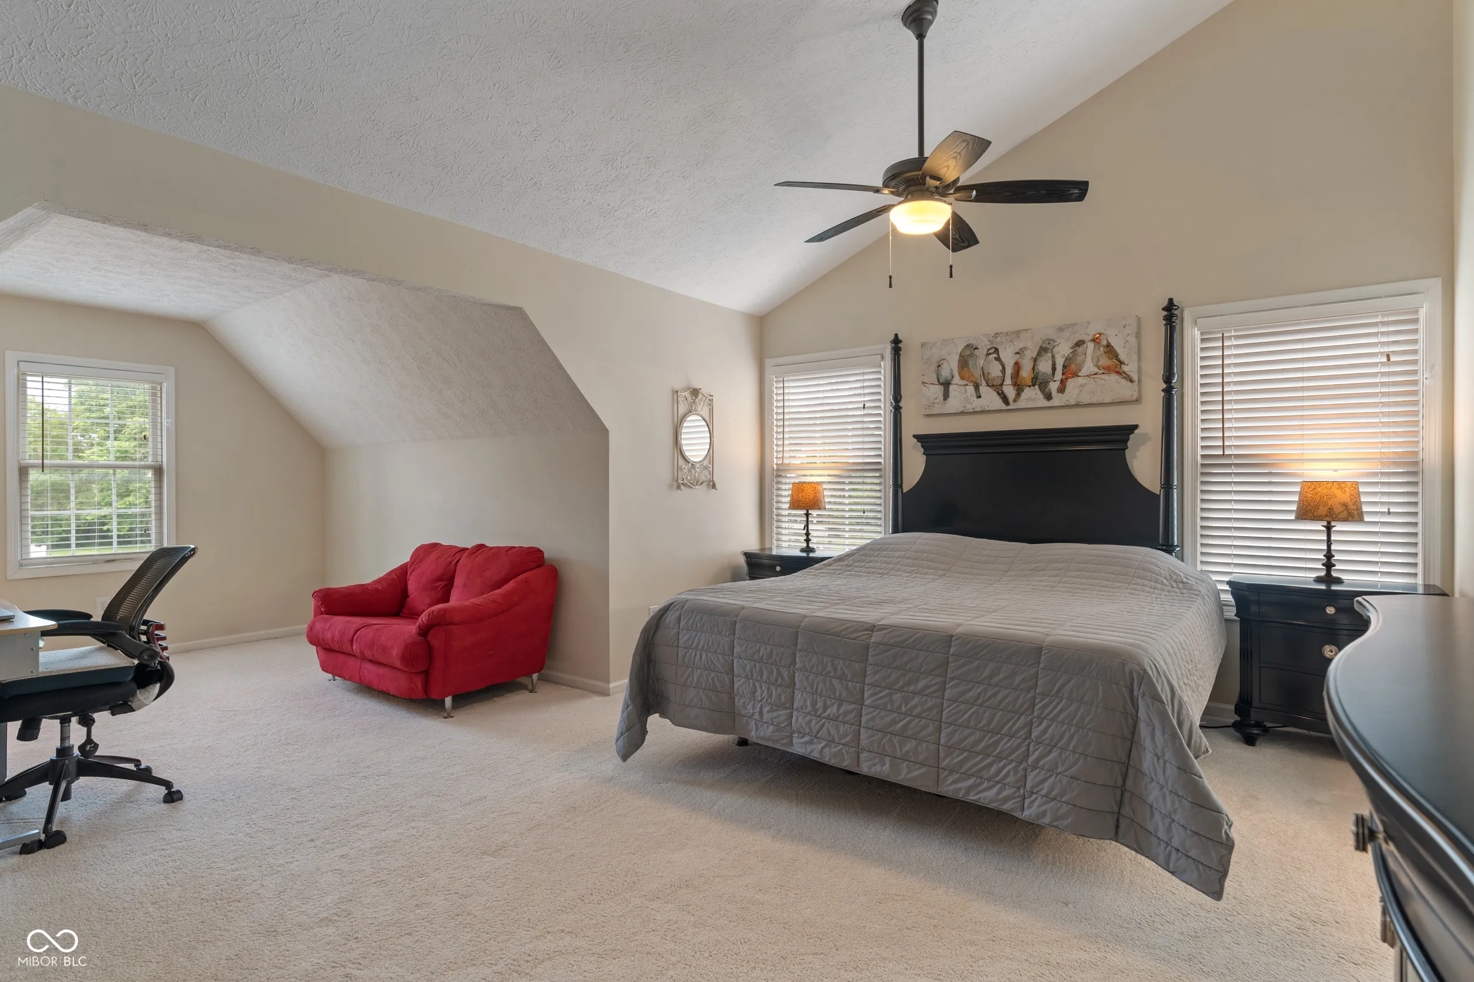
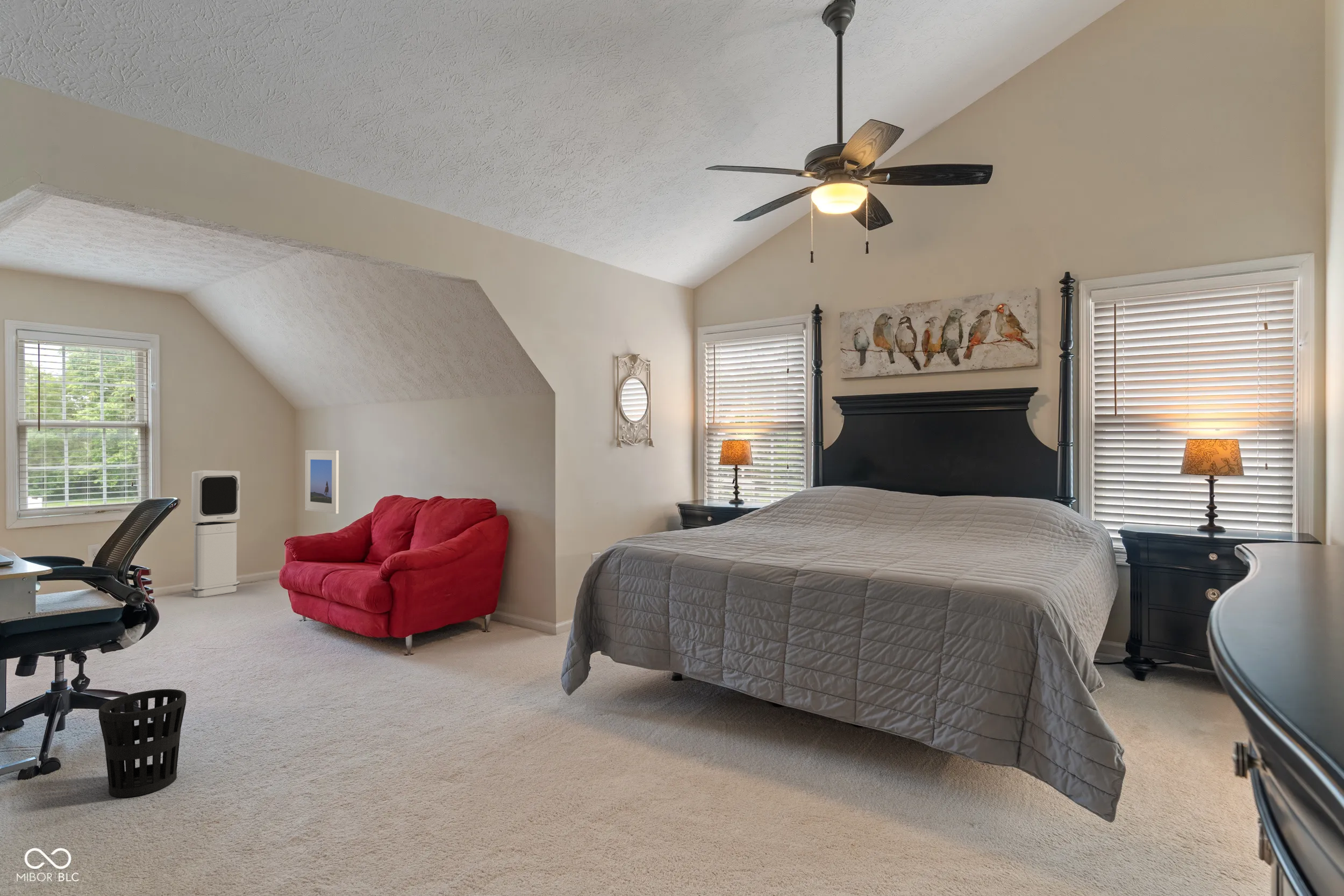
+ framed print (321, 481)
+ air purifier (210, 531)
+ wastebasket (144, 742)
